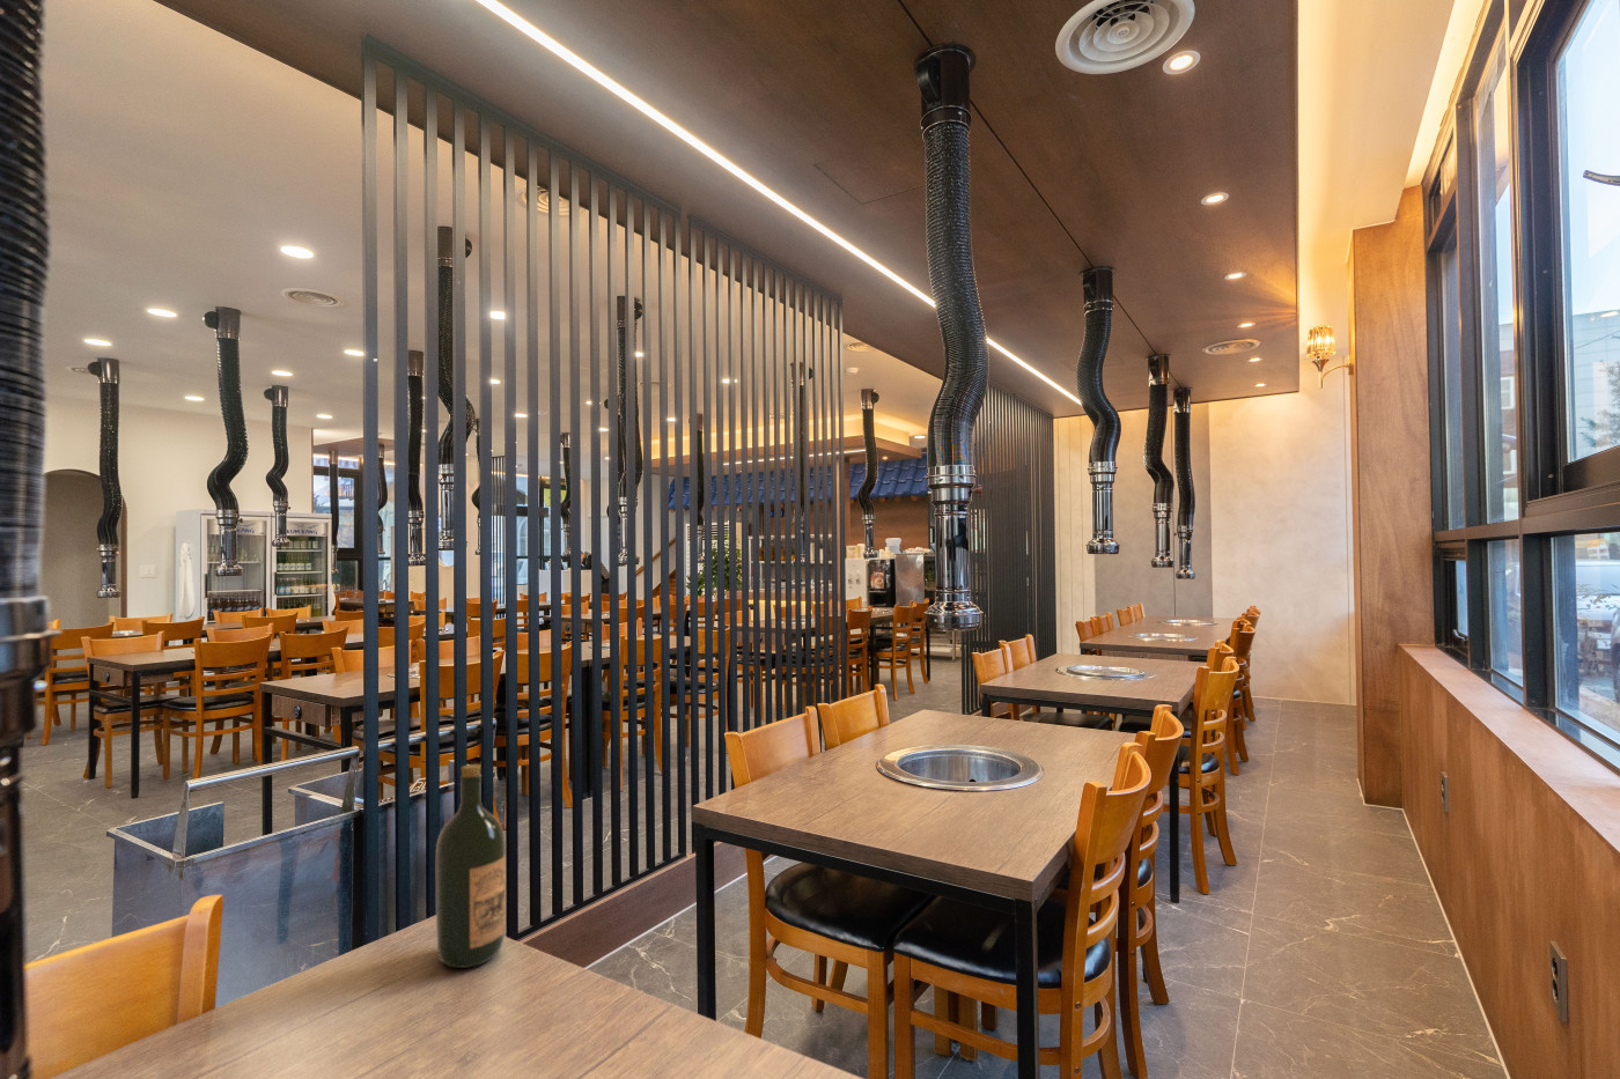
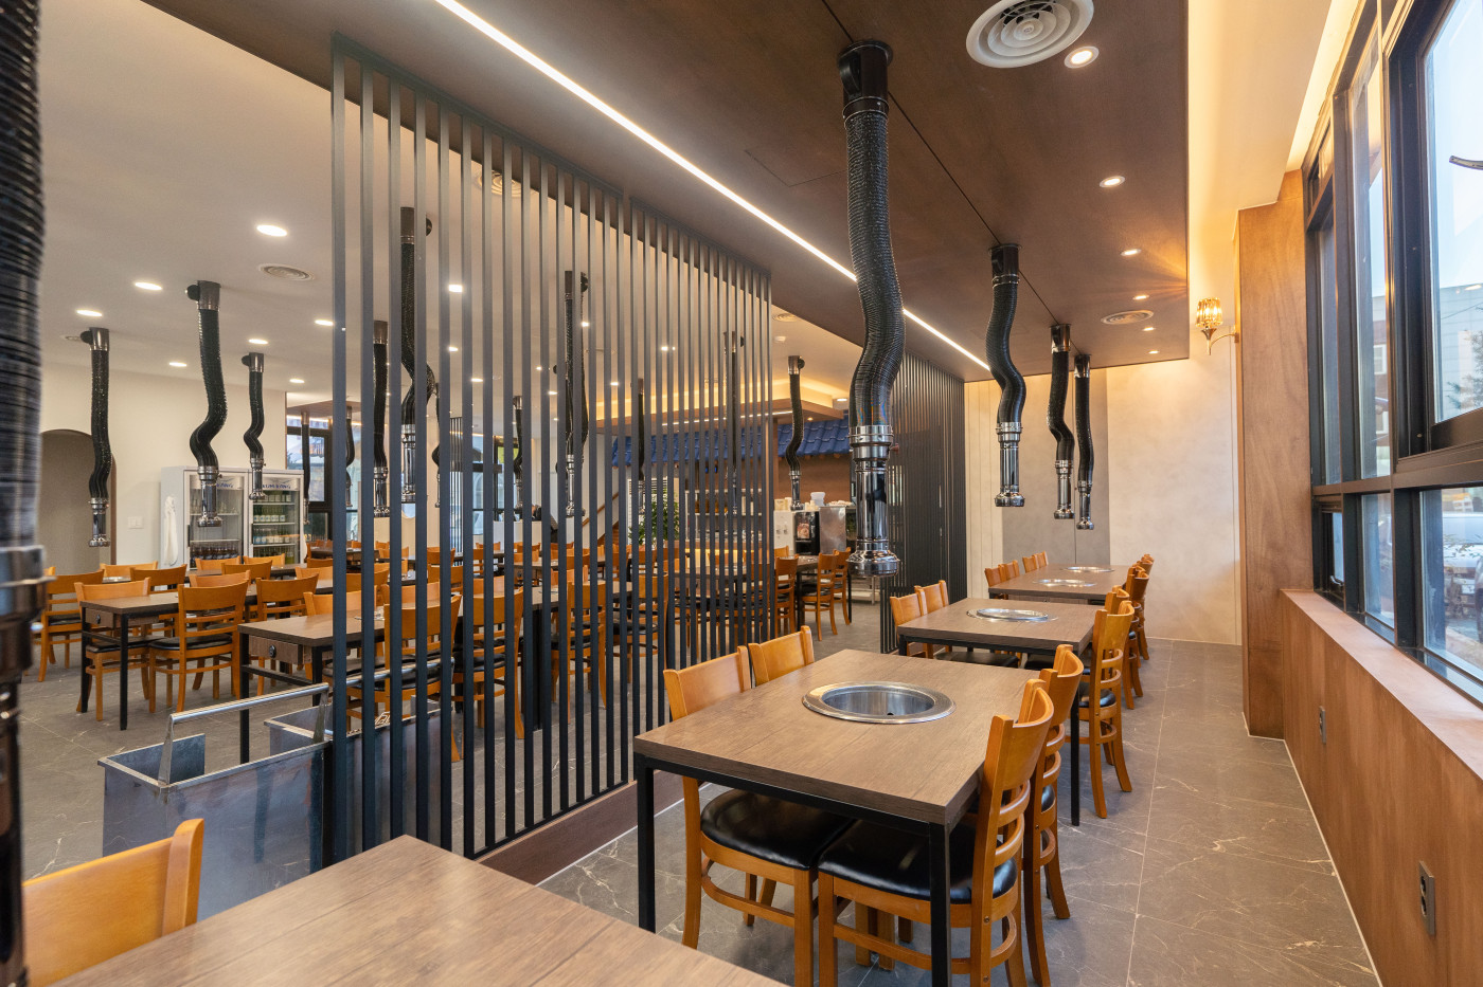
- wine bottle (471, 860)
